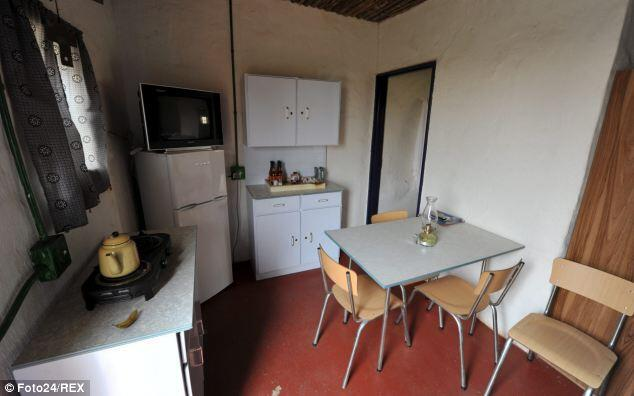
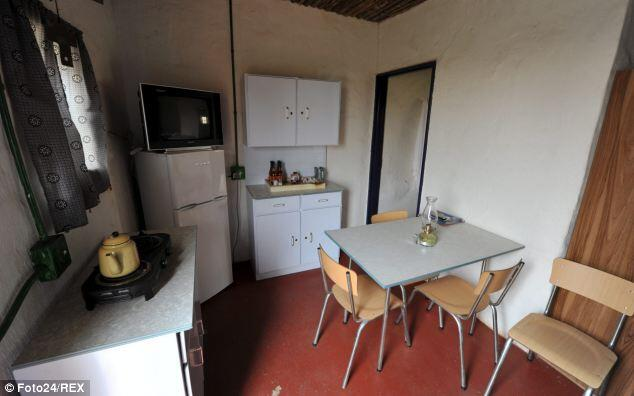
- banana (127, 319)
